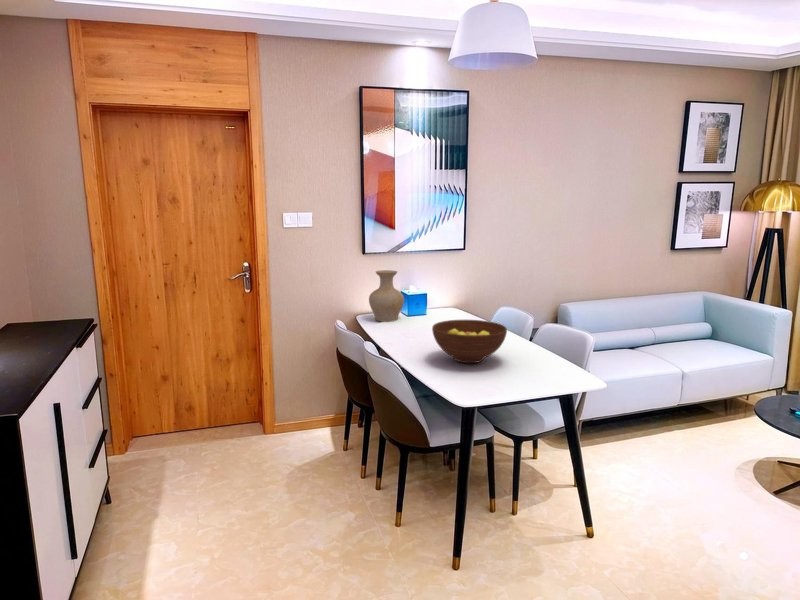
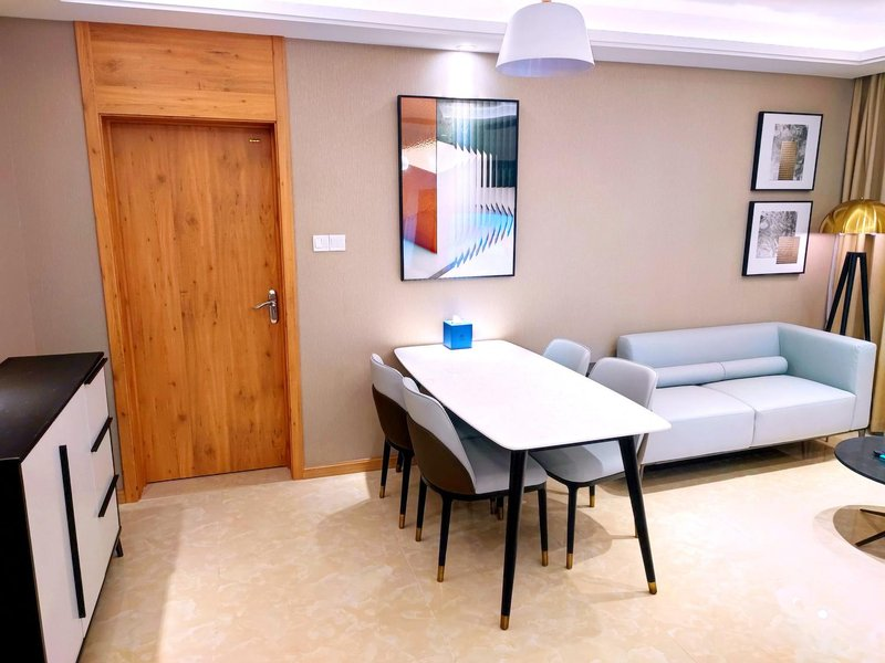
- vase (386, 295)
- fruit bowl (468, 343)
